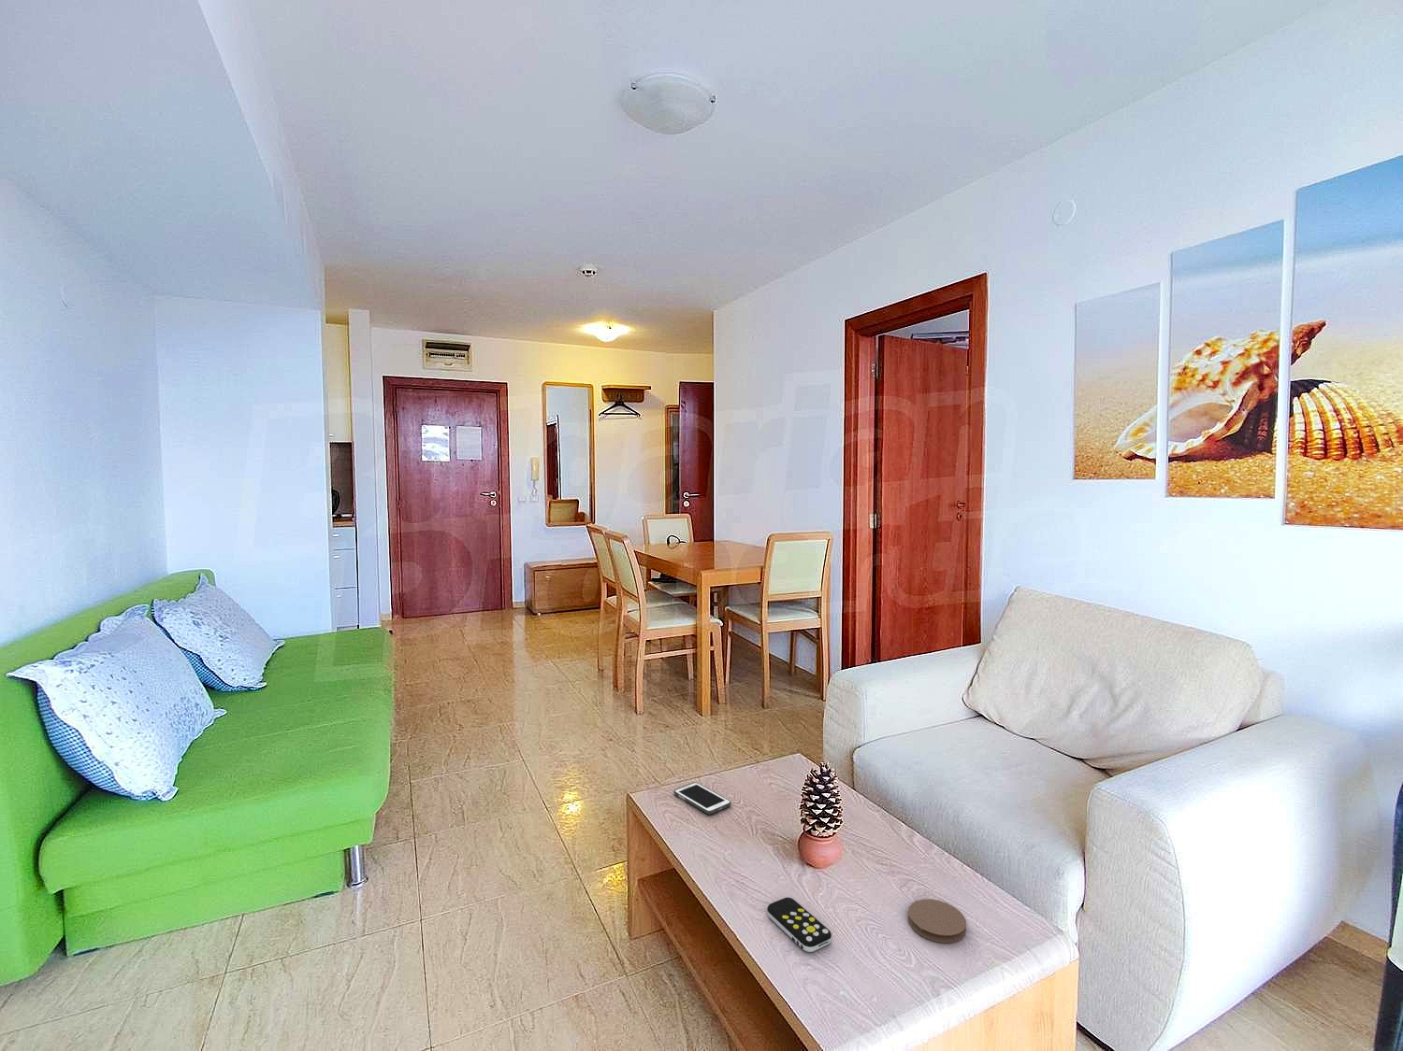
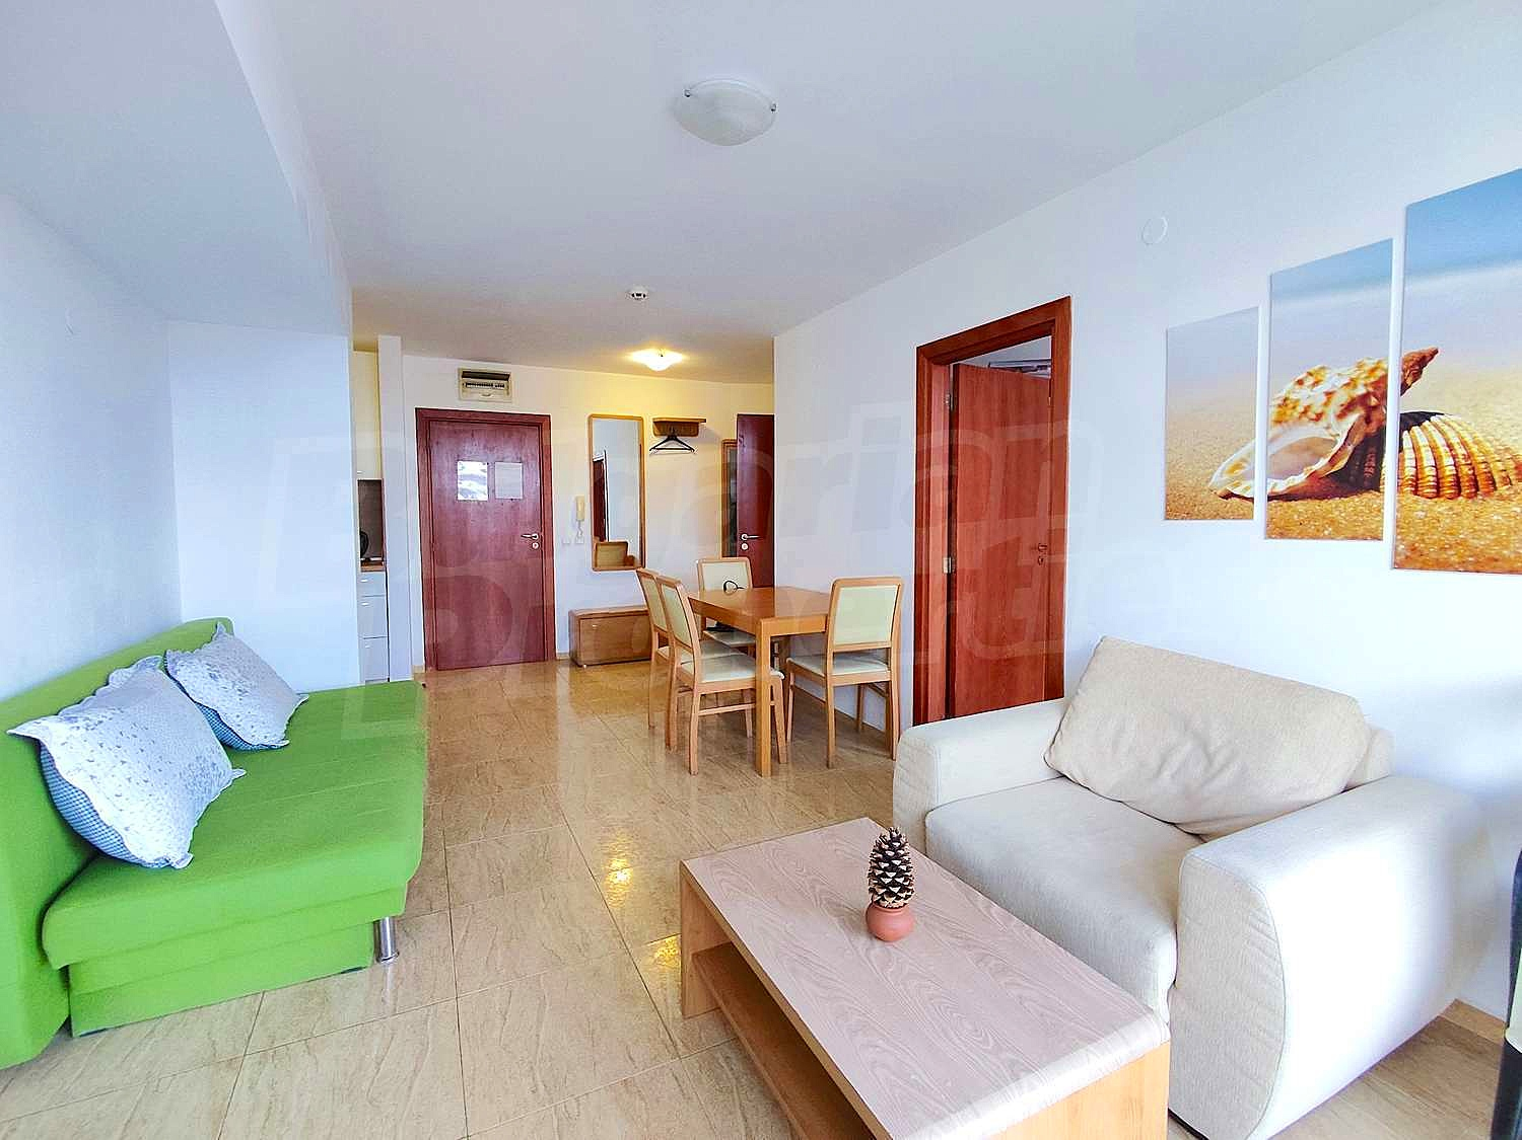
- coaster (937, 920)
- cell phone (702, 797)
- remote control (798, 922)
